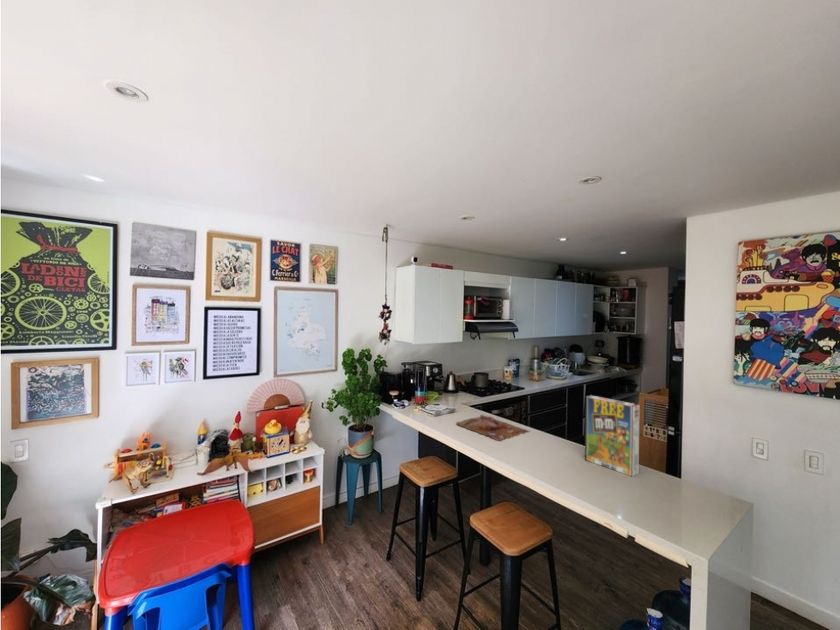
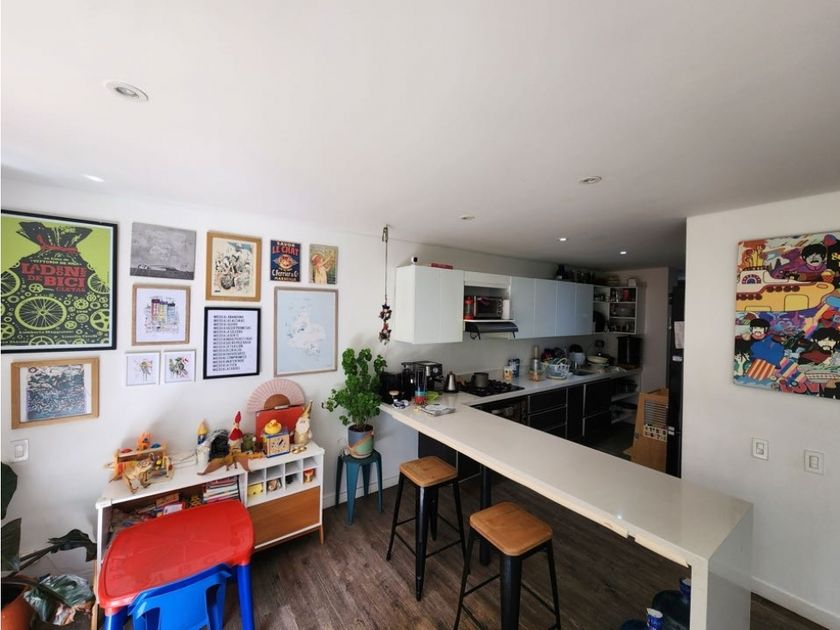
- cereal box (610, 433)
- cutting board (490, 422)
